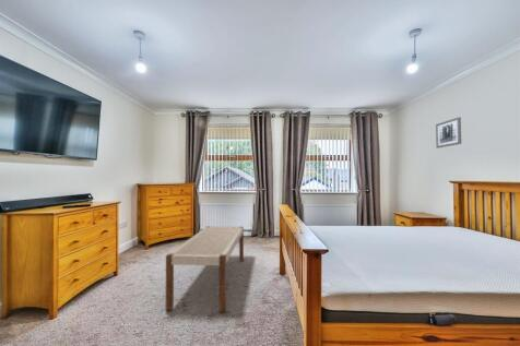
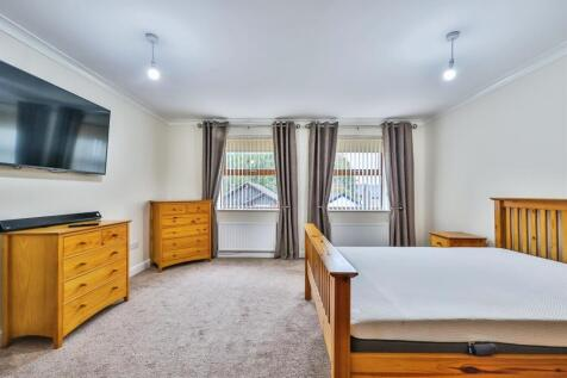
- wall art (447, 133)
- bench (213, 259)
